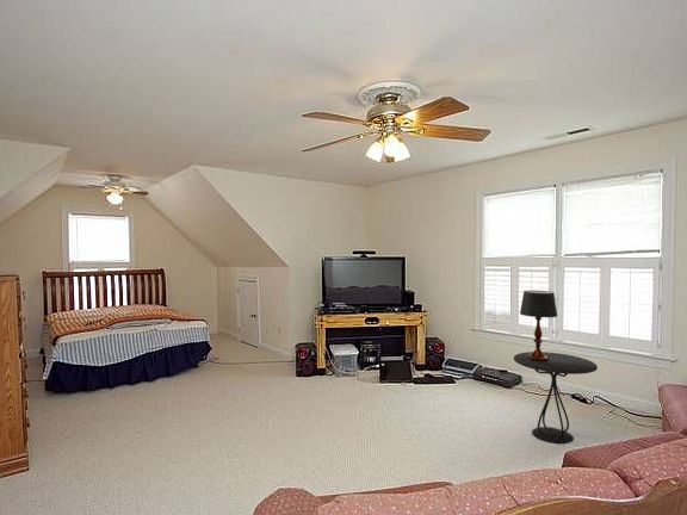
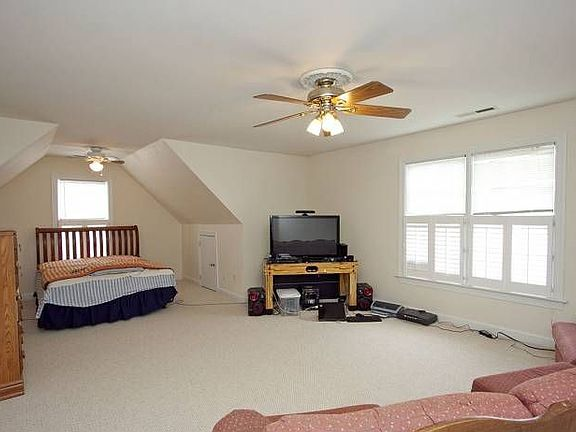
- table lamp (538, 324)
- side table (555, 397)
